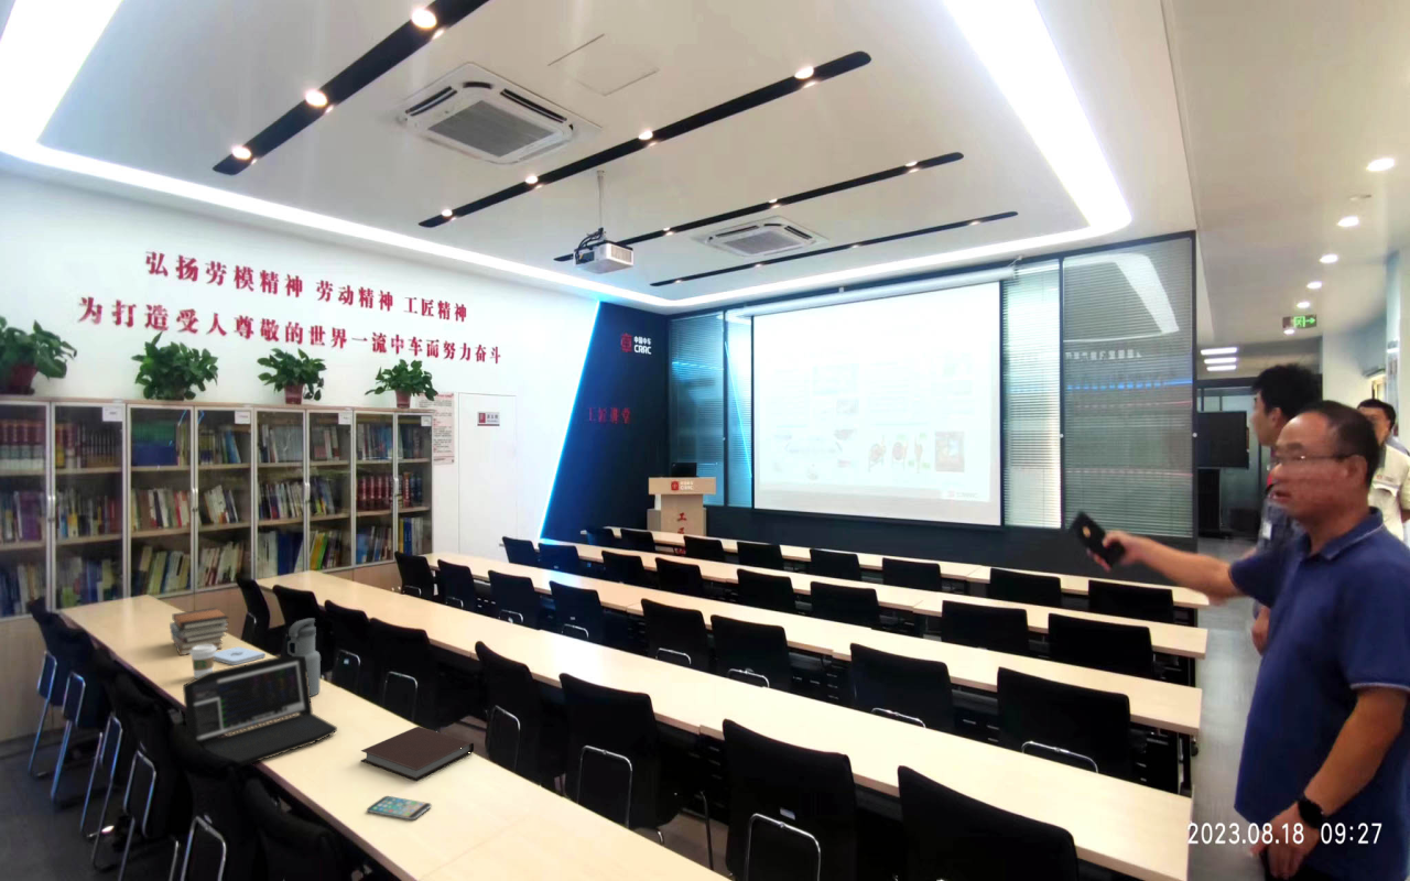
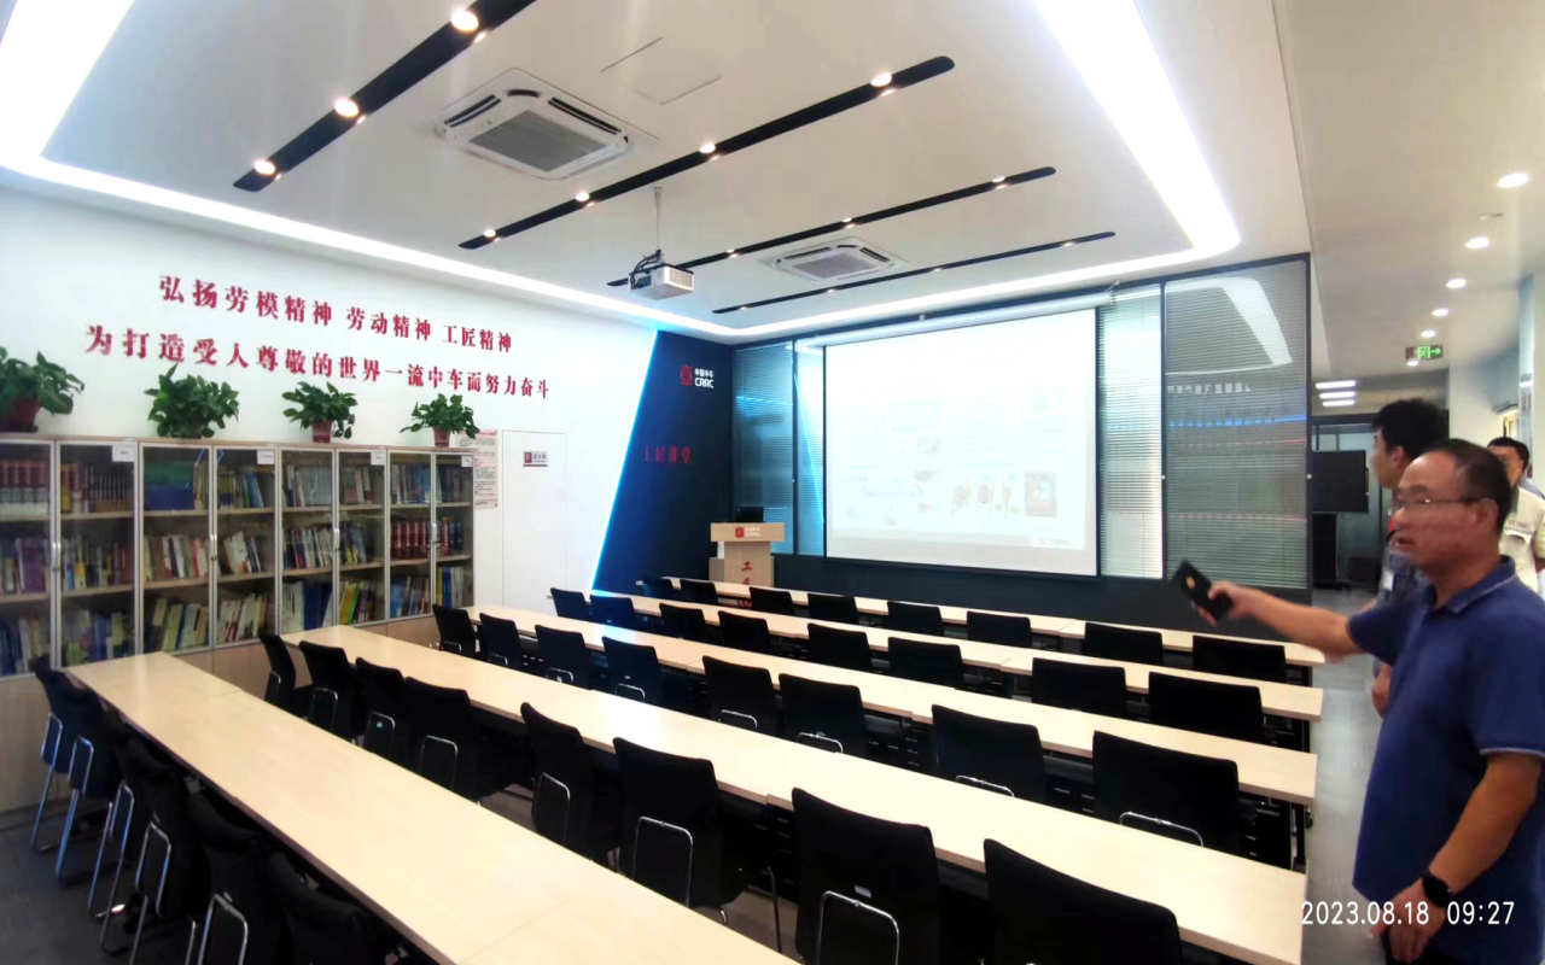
- smartphone (399, 807)
- notepad (236, 655)
- water bottle (305, 657)
- book stack (198, 630)
- coffee cup (203, 661)
- notebook (417, 751)
- laptop (262, 707)
